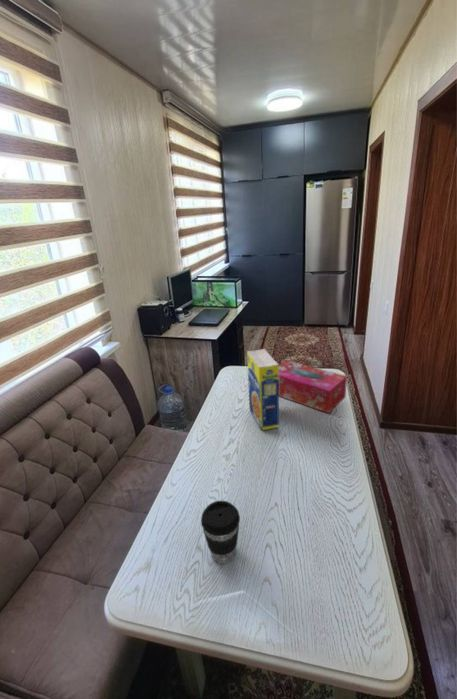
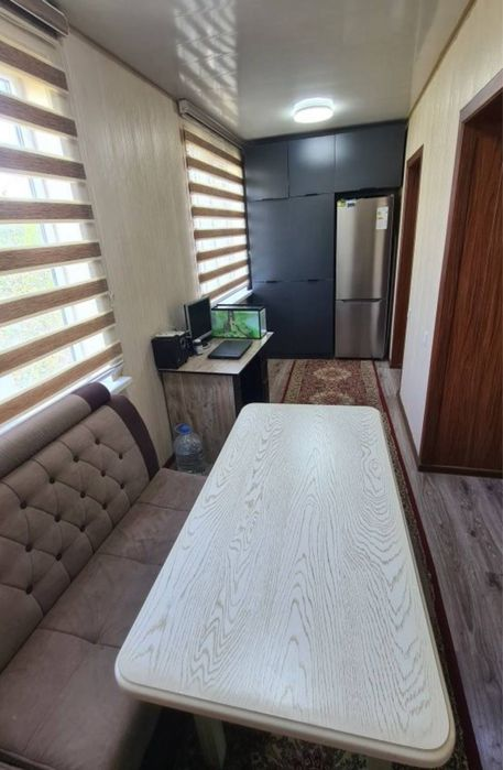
- coffee cup (221, 533)
- legume (262, 388)
- tissue box (305, 384)
